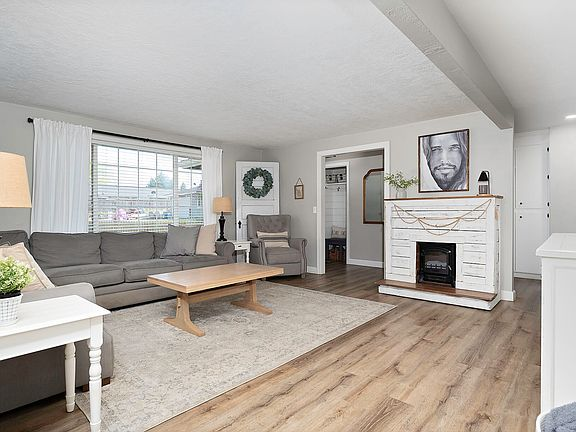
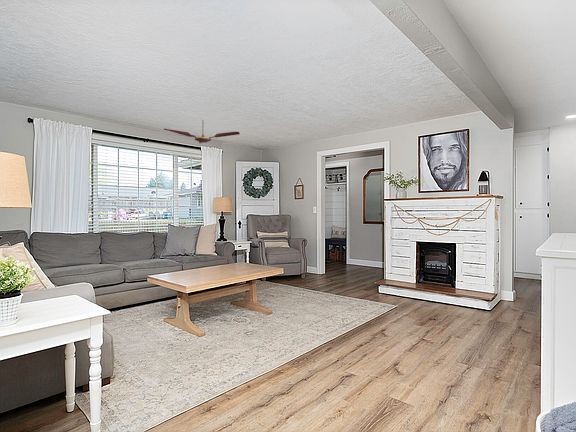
+ ceiling fan (202, 133)
